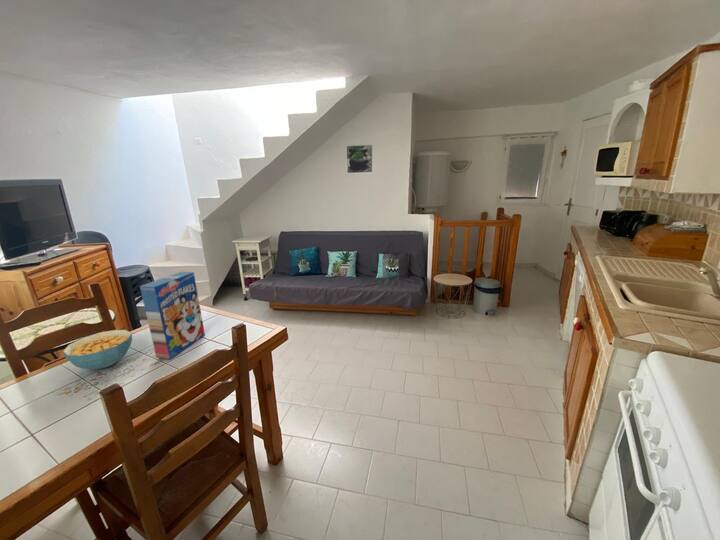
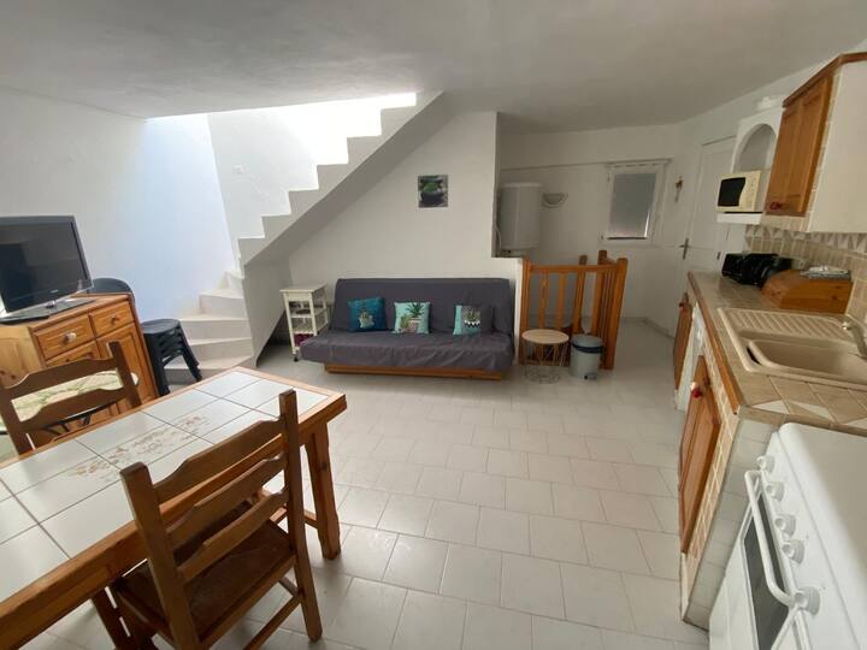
- cereal box (175, 313)
- cereal bowl (102, 353)
